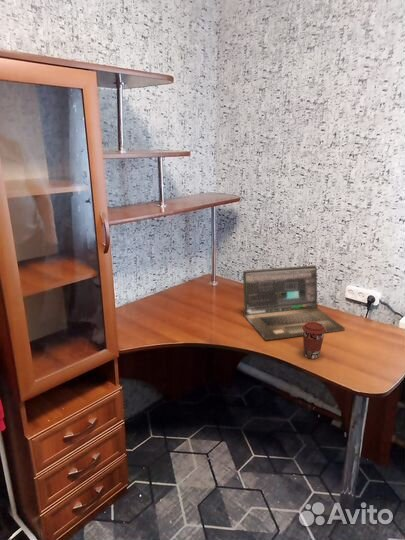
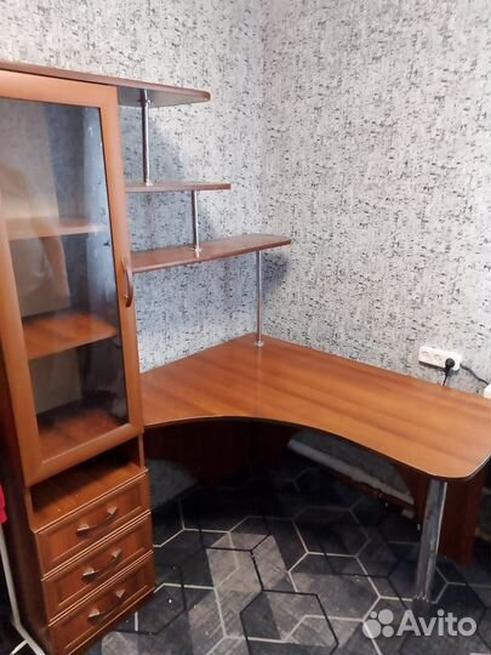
- laptop (292, 299)
- coffee cup (312, 340)
